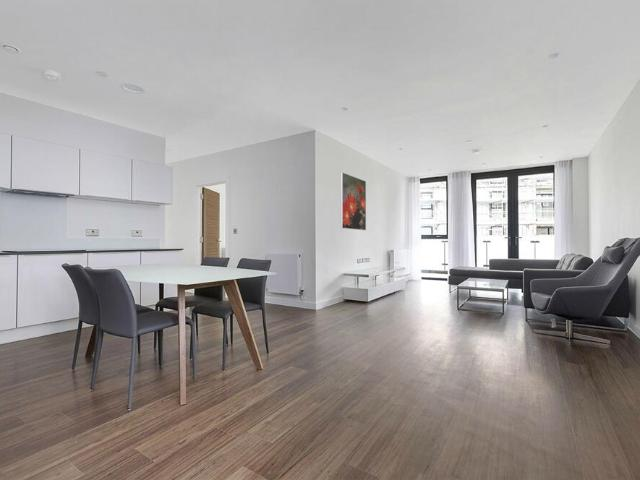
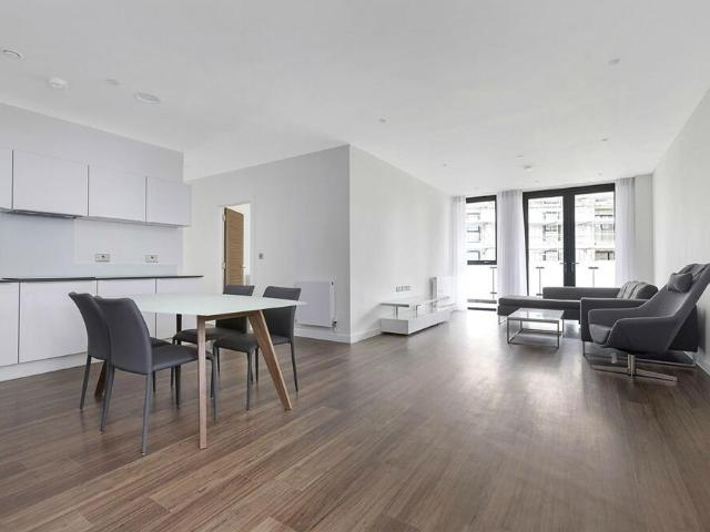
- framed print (354, 203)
